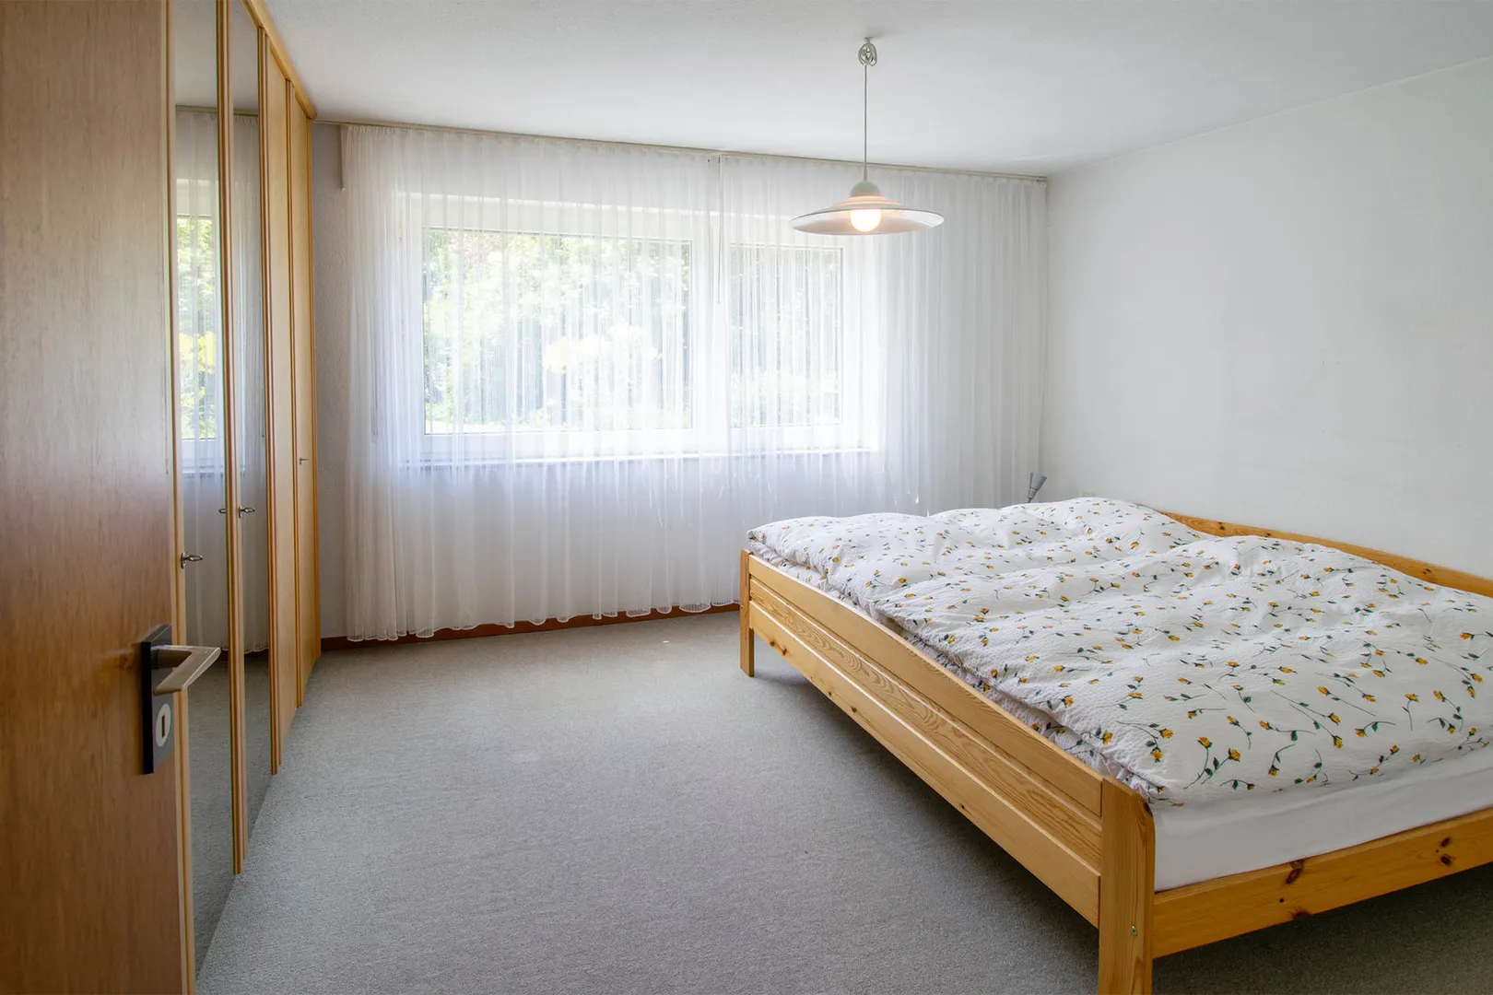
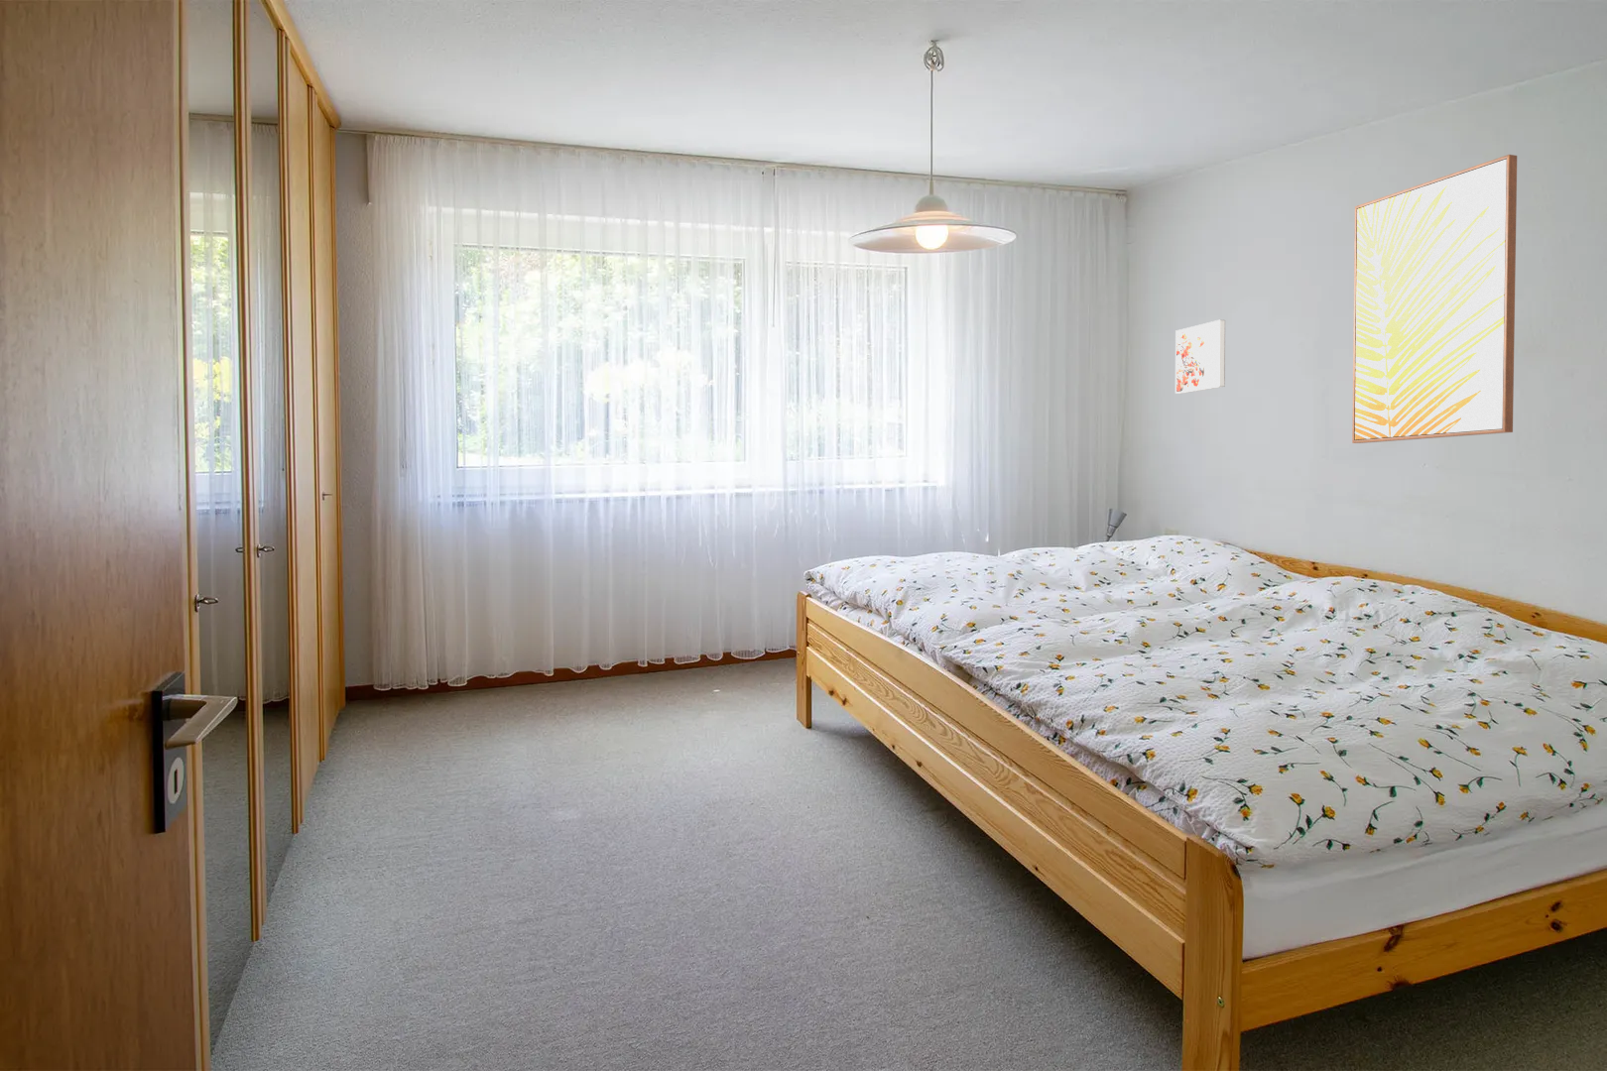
+ wall art (1428, 311)
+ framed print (1199, 357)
